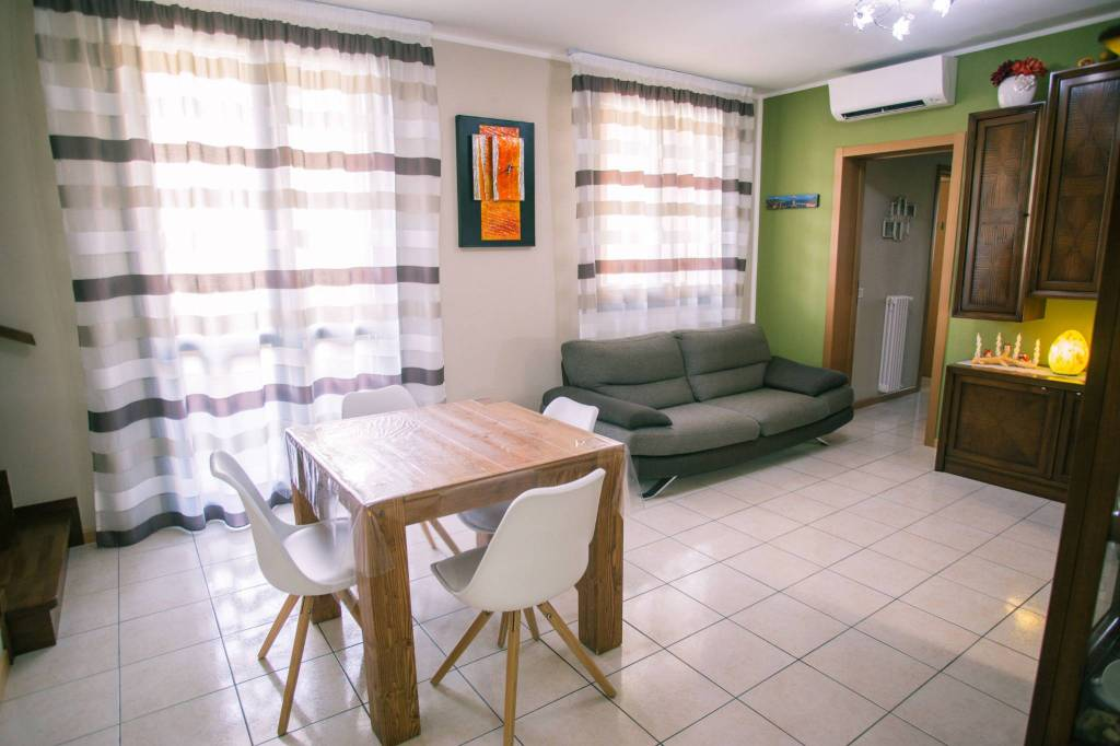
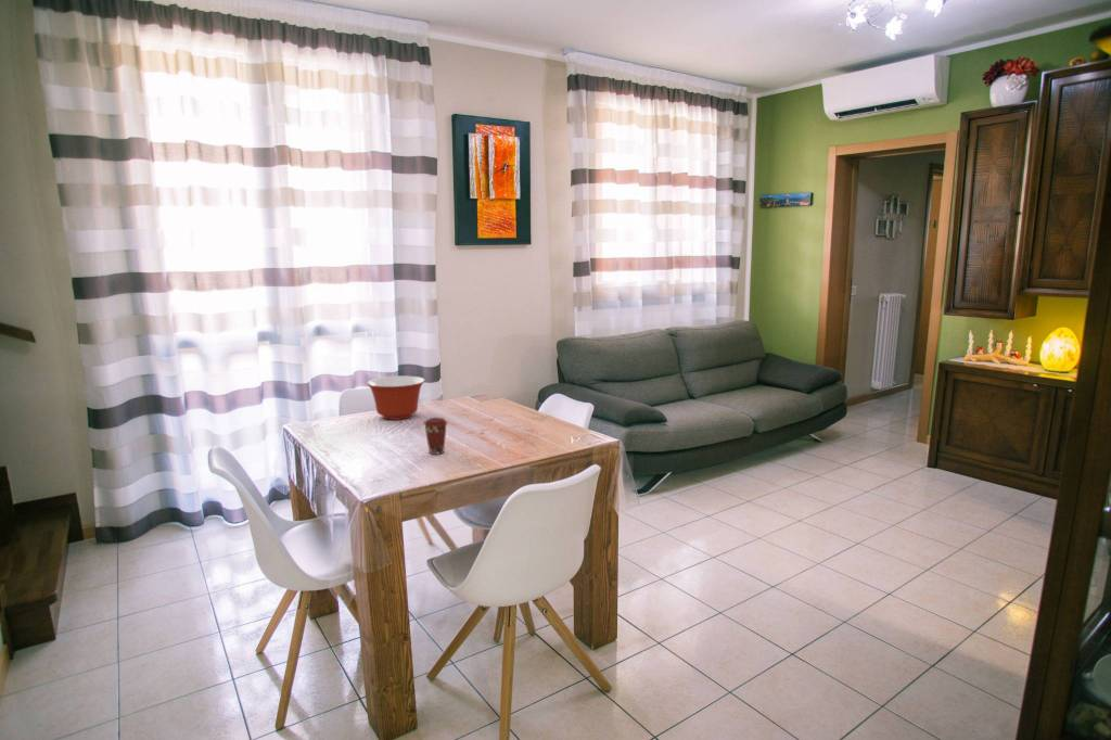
+ mixing bowl (396, 398)
+ coffee cup (435, 435)
